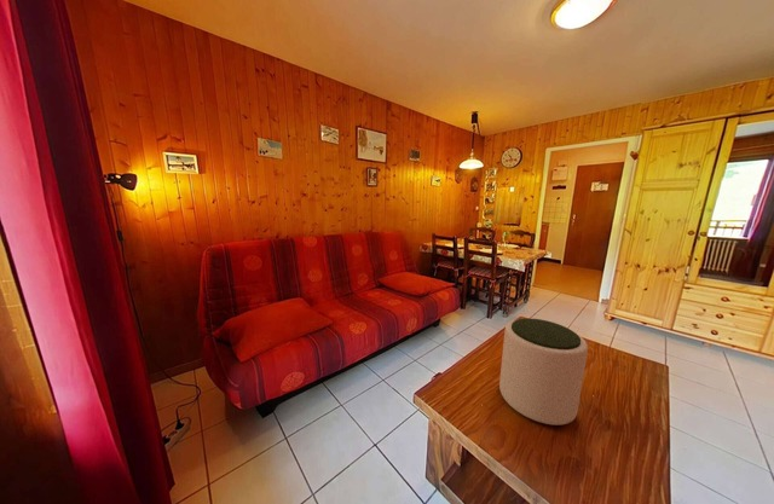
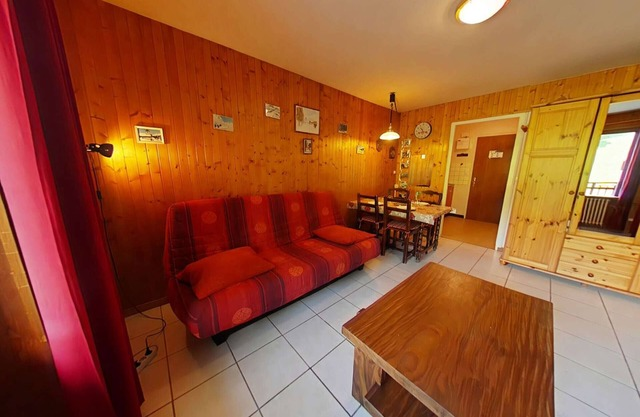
- plant pot (539, 366)
